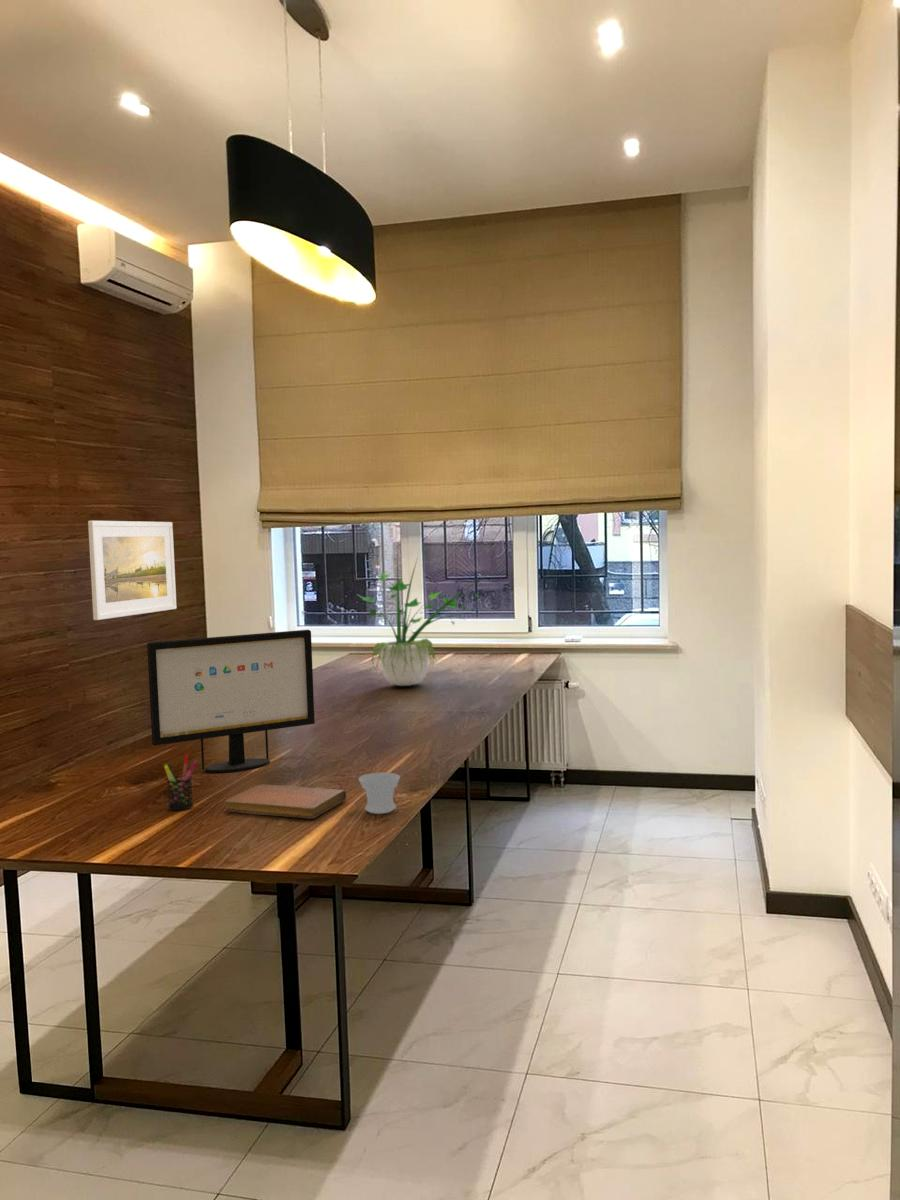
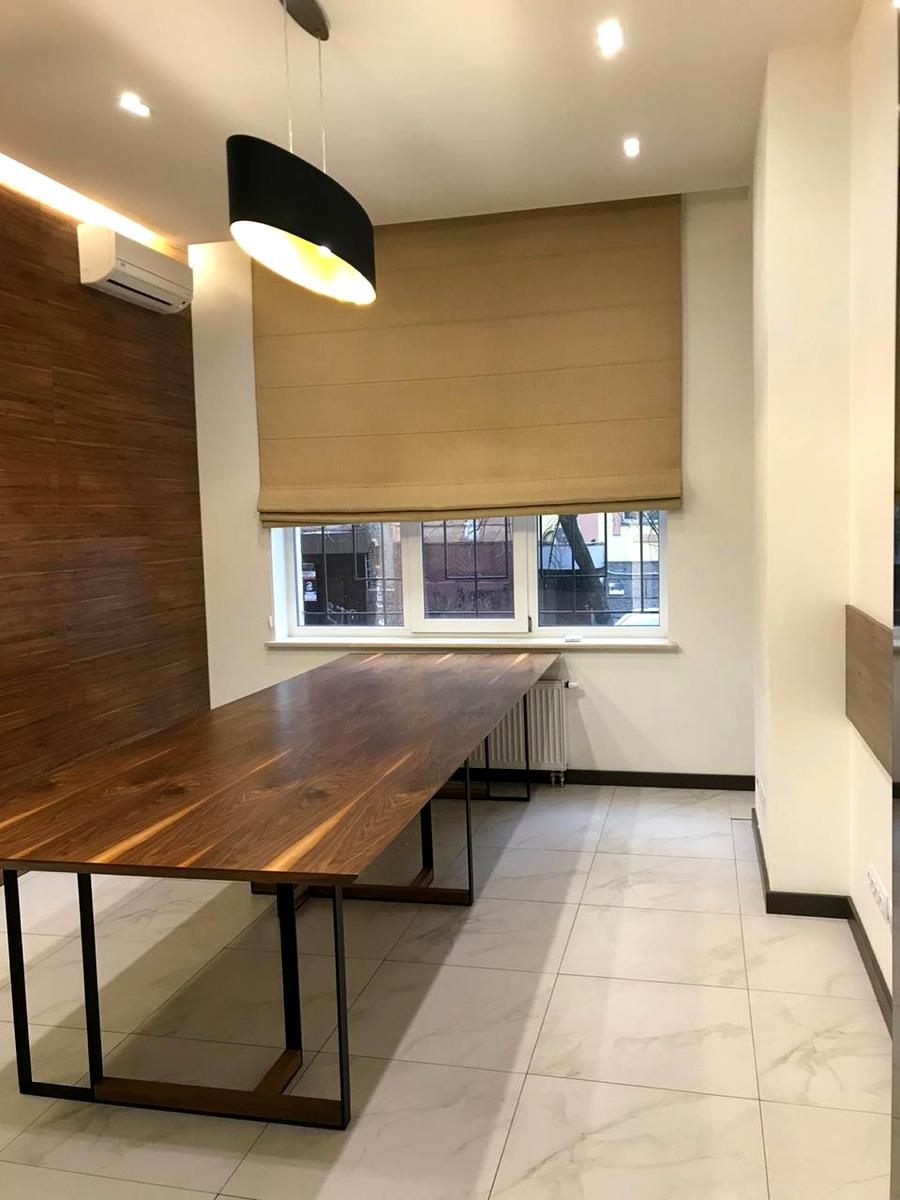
- computer monitor (235, 701)
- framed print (135, 567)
- cup (379, 793)
- potted plant (421, 612)
- notebook (286, 800)
- pen holder (178, 781)
